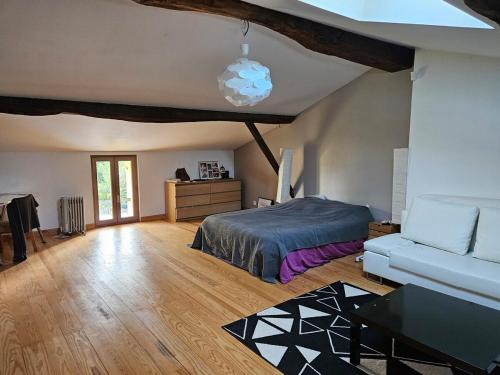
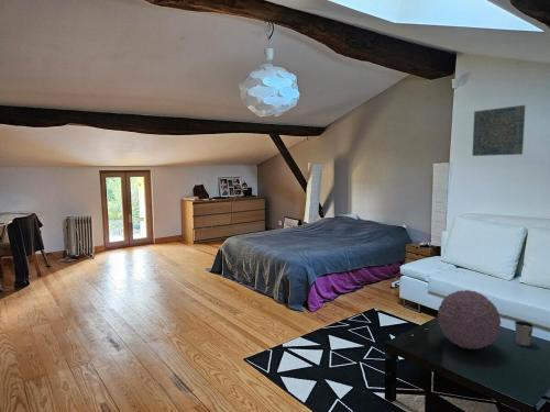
+ decorative orb (468, 319)
+ dixie cup (524, 333)
+ wall art (497, 132)
